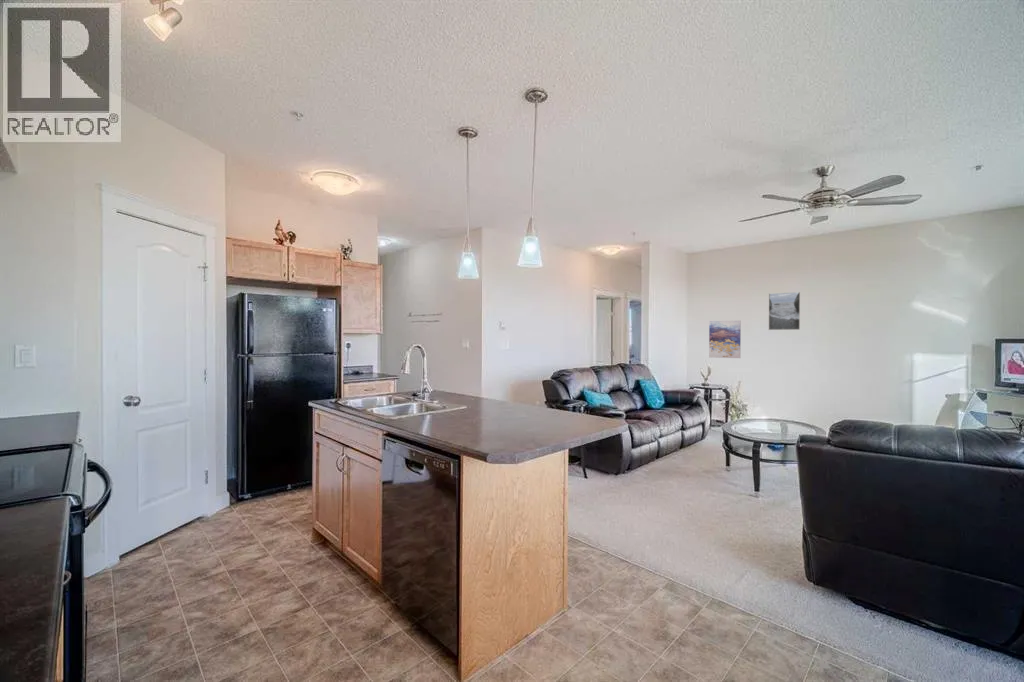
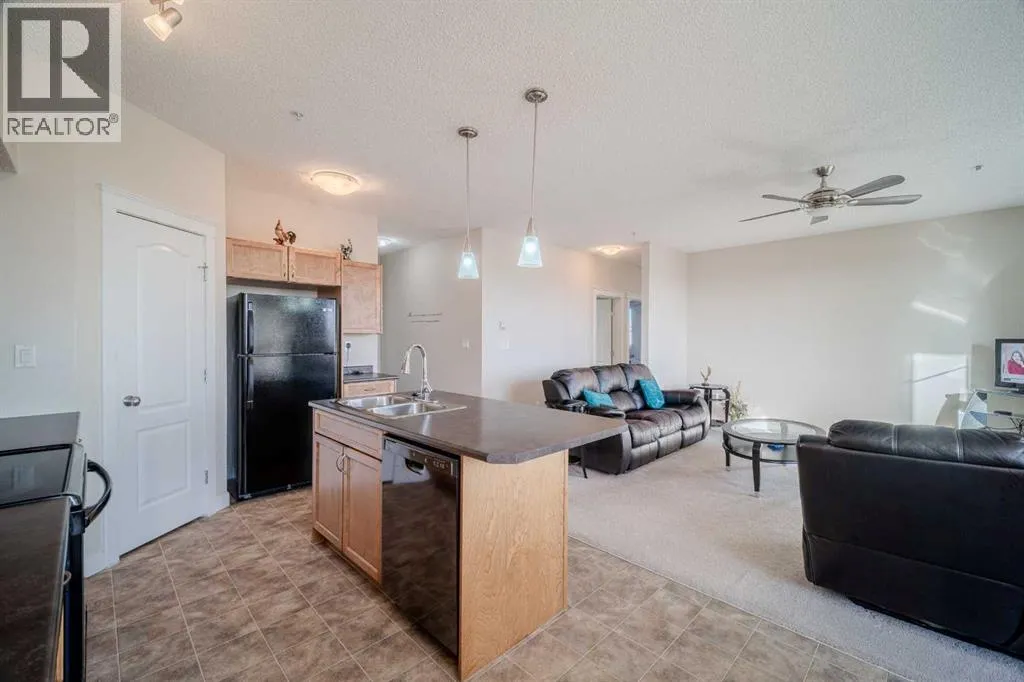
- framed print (784, 311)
- wall art (724, 339)
